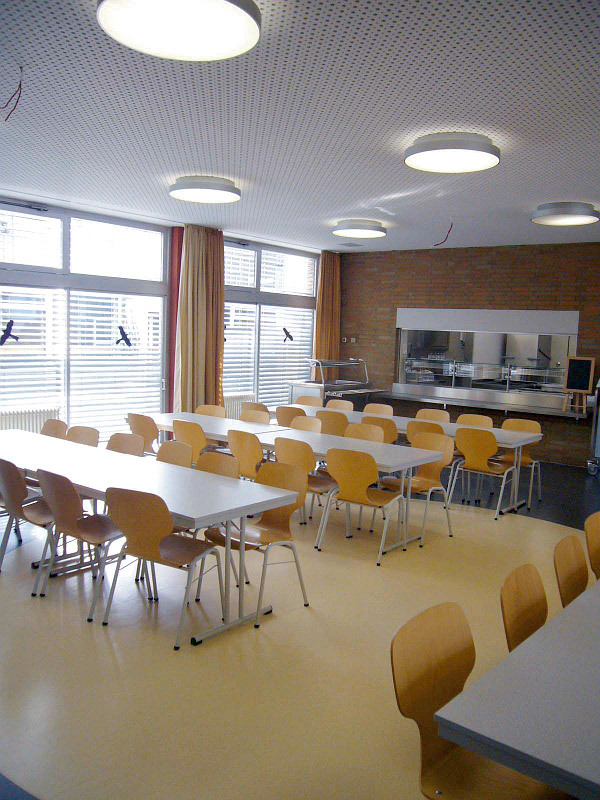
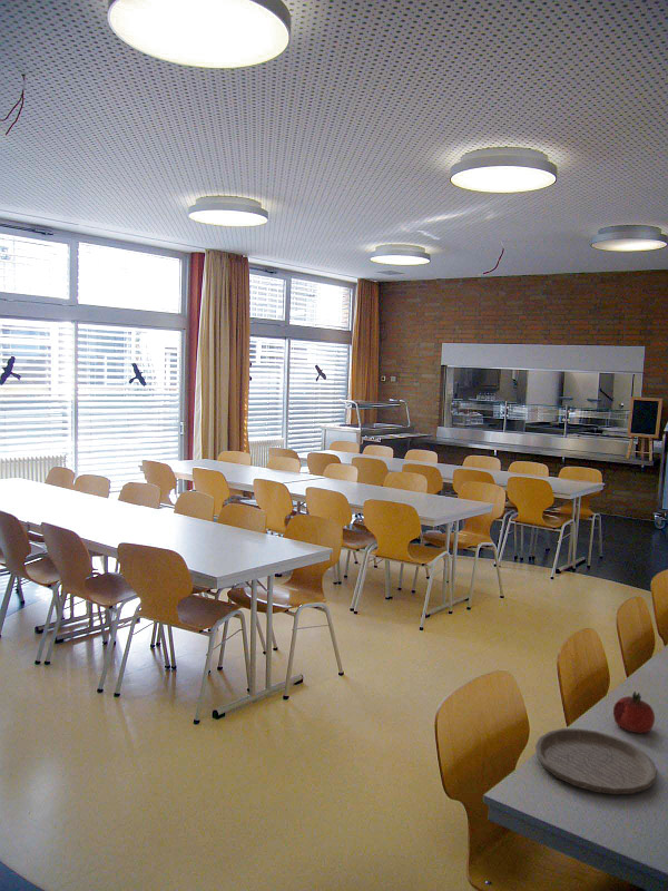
+ fruit (633, 709)
+ plate (593, 761)
